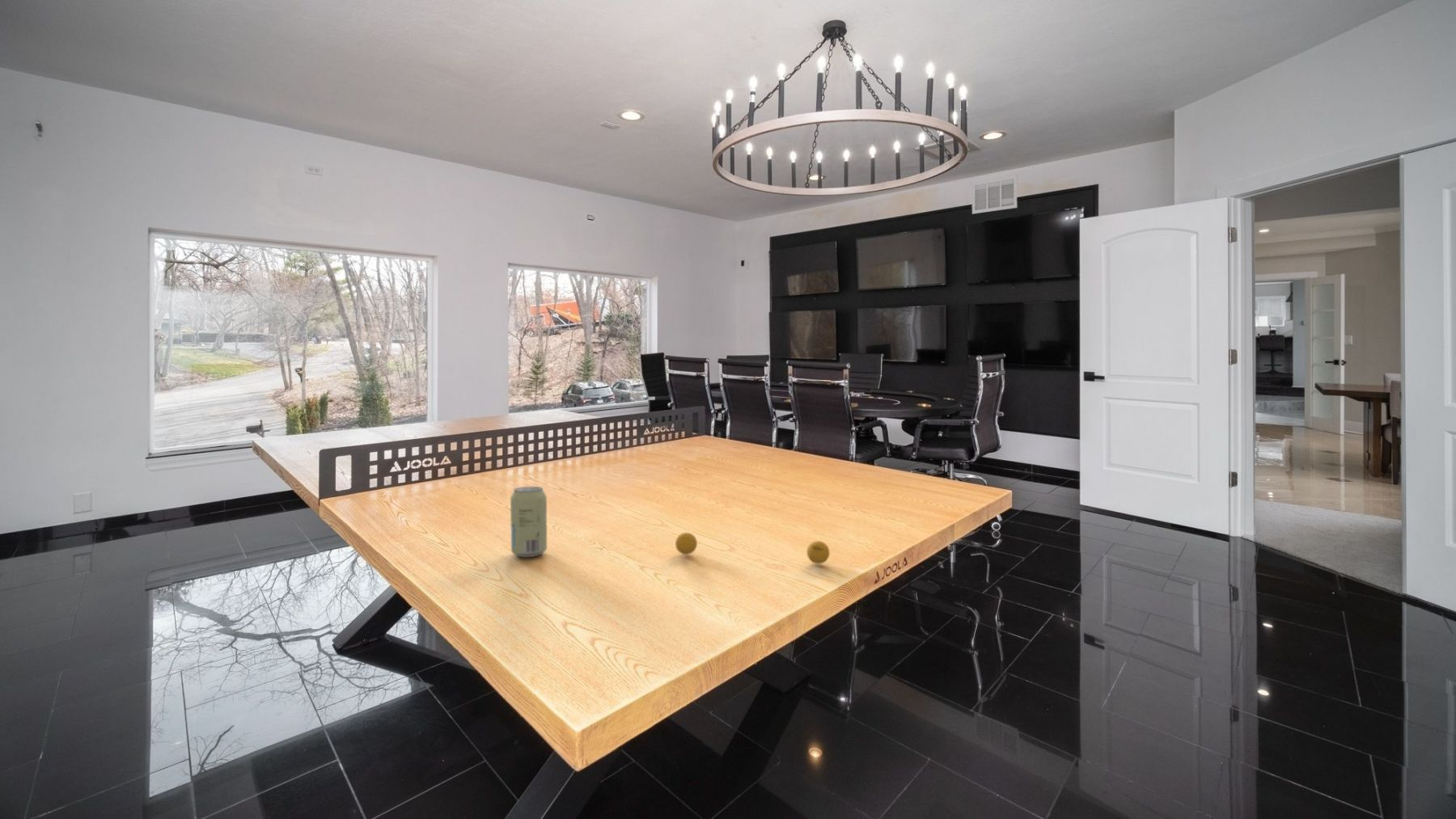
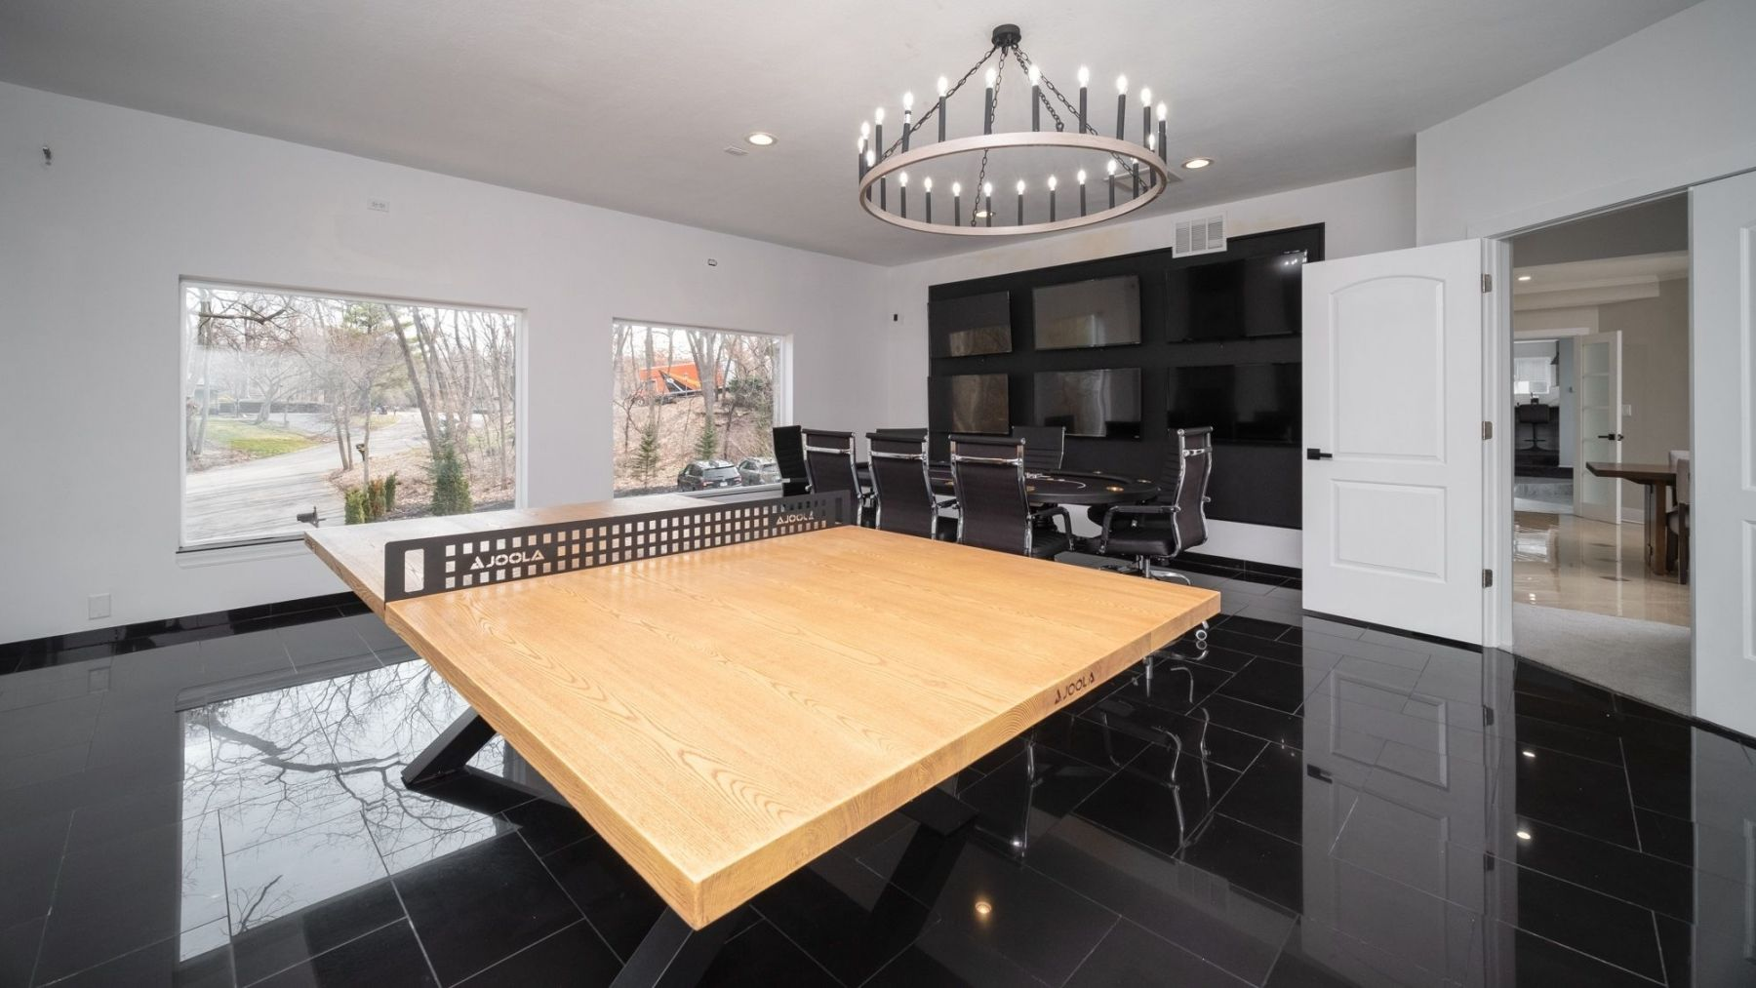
- ping-pong ball (818, 552)
- ping-pong ball (686, 543)
- beverage can (528, 521)
